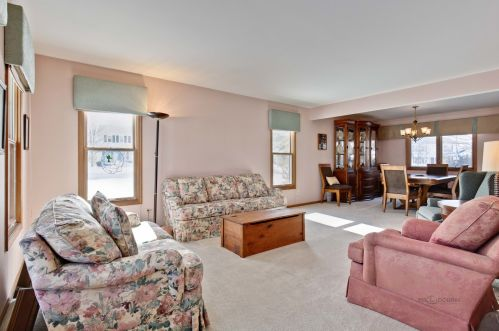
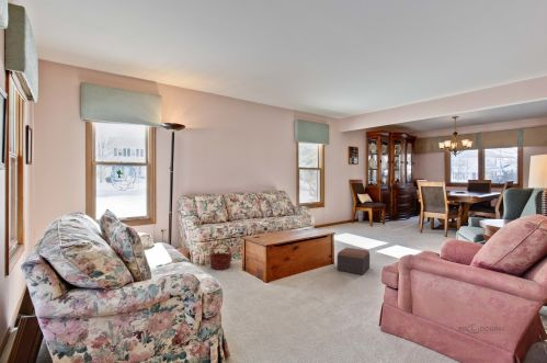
+ basket (220, 254)
+ footstool (353, 259)
